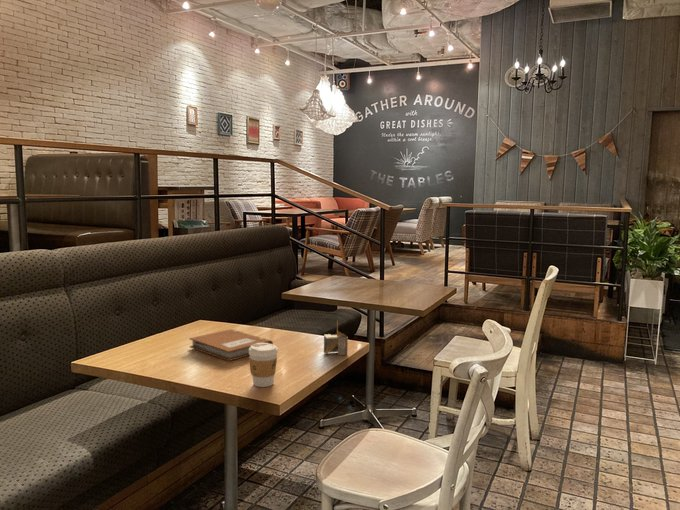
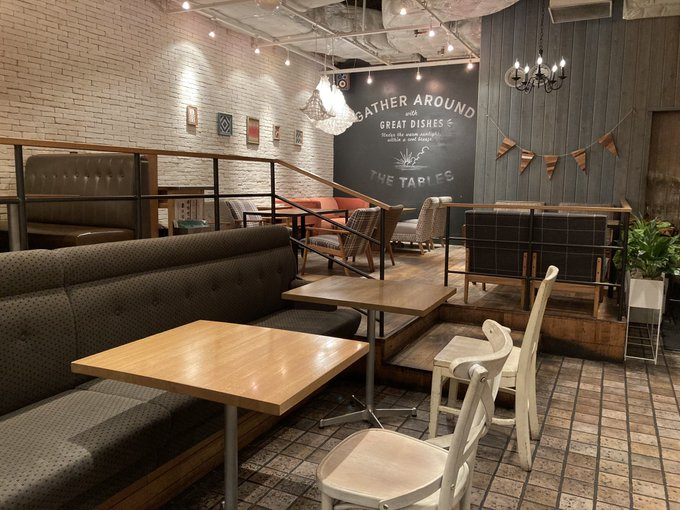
- architectural model (335, 337)
- notebook (232, 343)
- coffee cup (263, 364)
